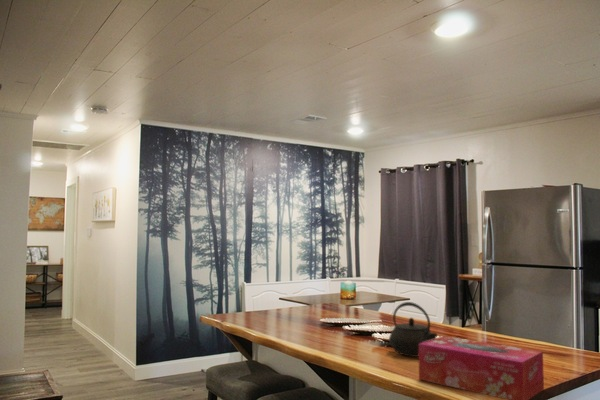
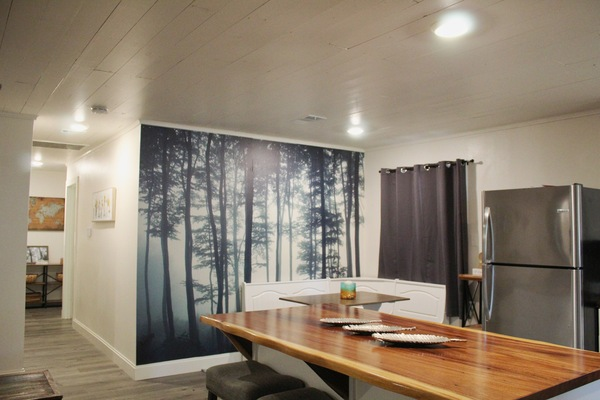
- kettle (414, 328)
- tissue box (479, 365)
